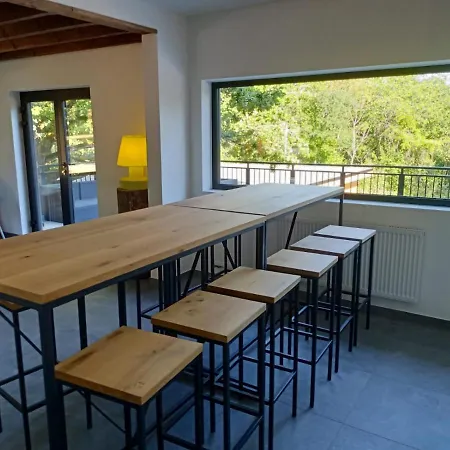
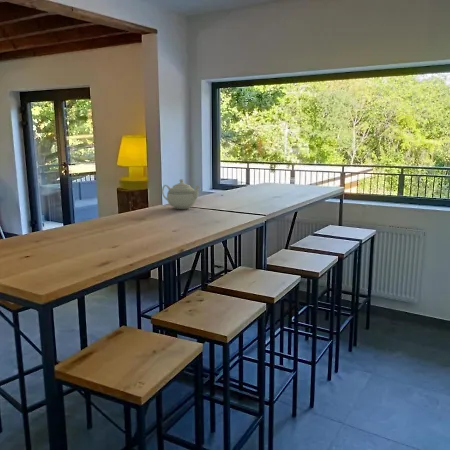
+ teapot (181, 193)
